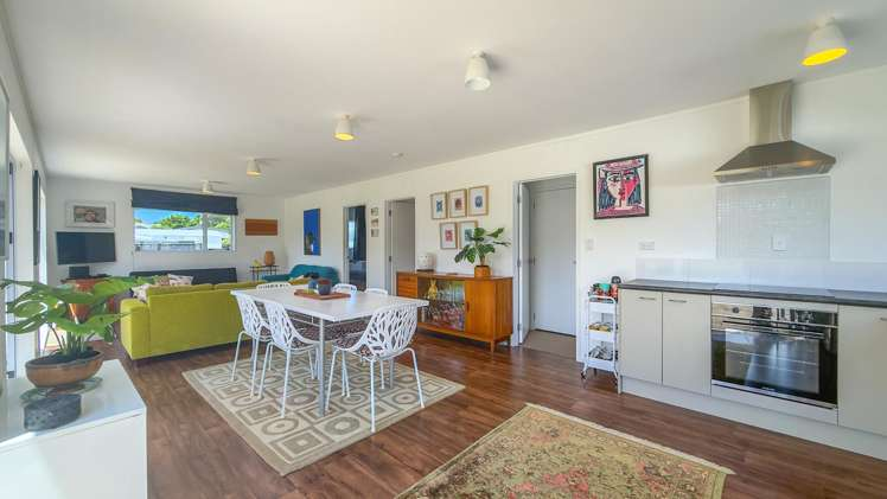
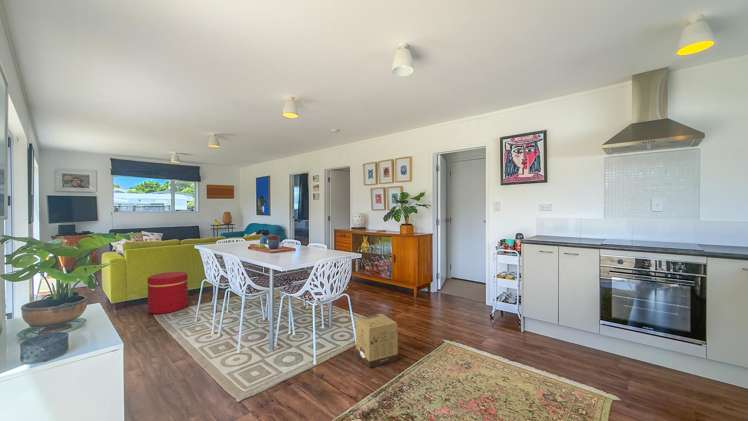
+ cardboard box (376, 338)
+ ottoman (168, 291)
